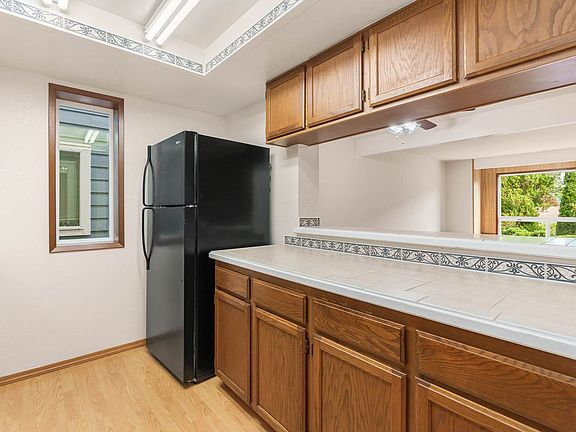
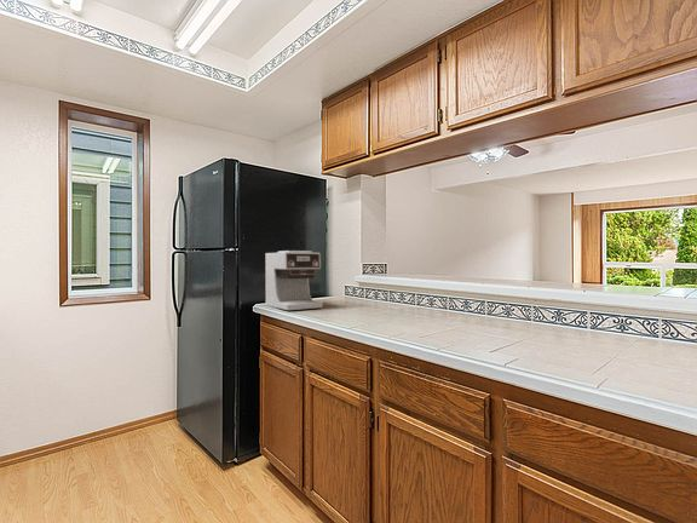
+ coffee maker (293, 278)
